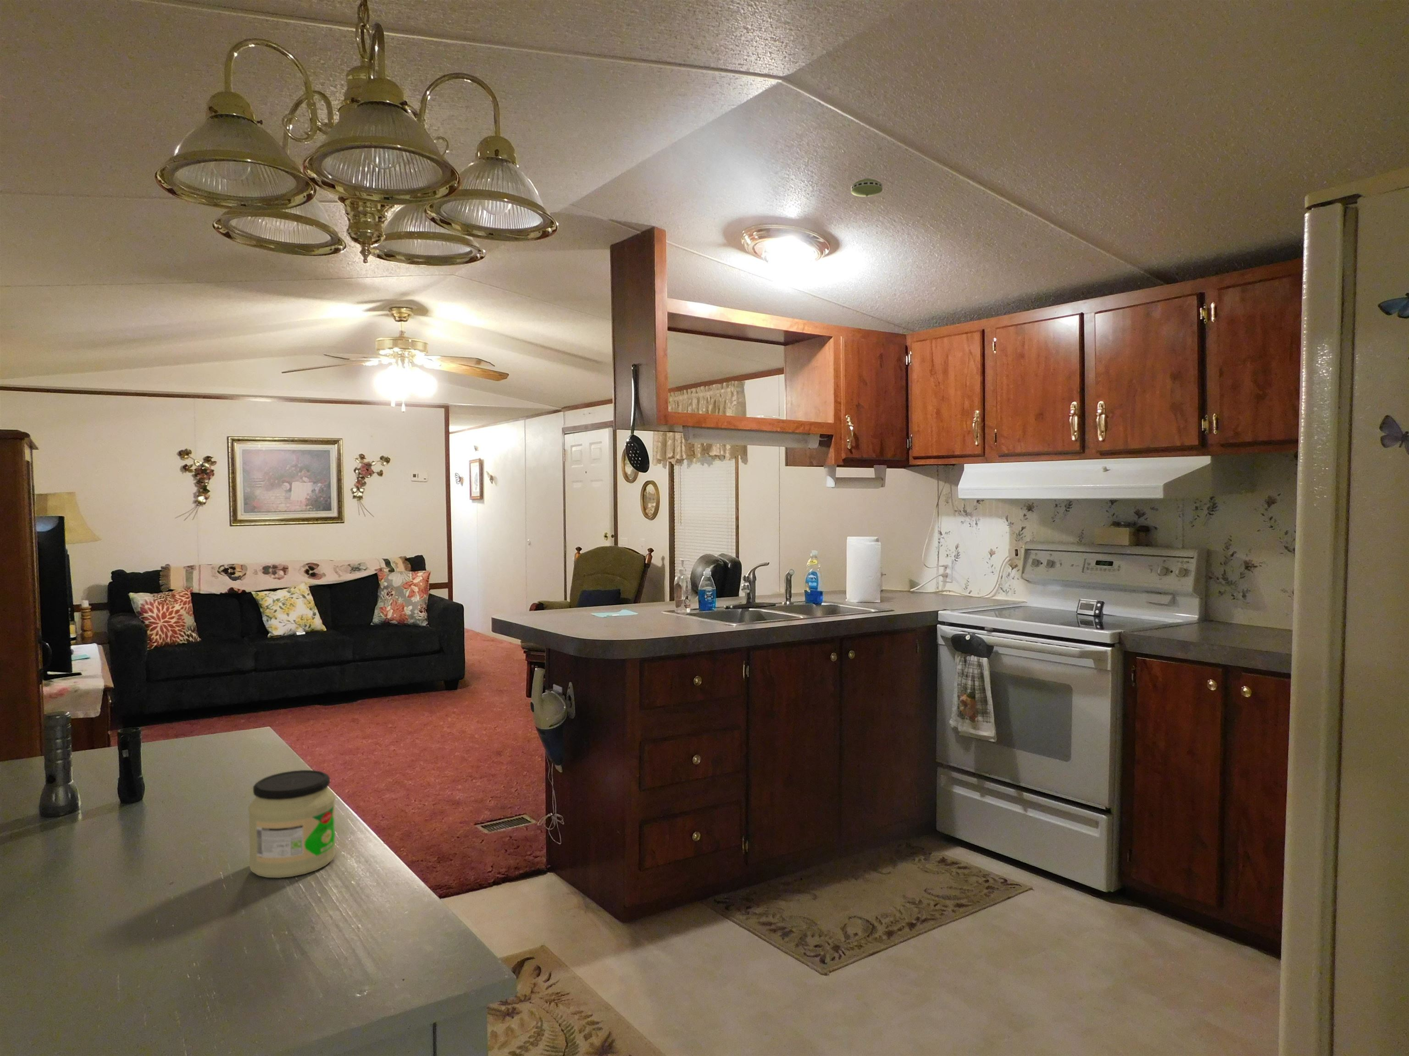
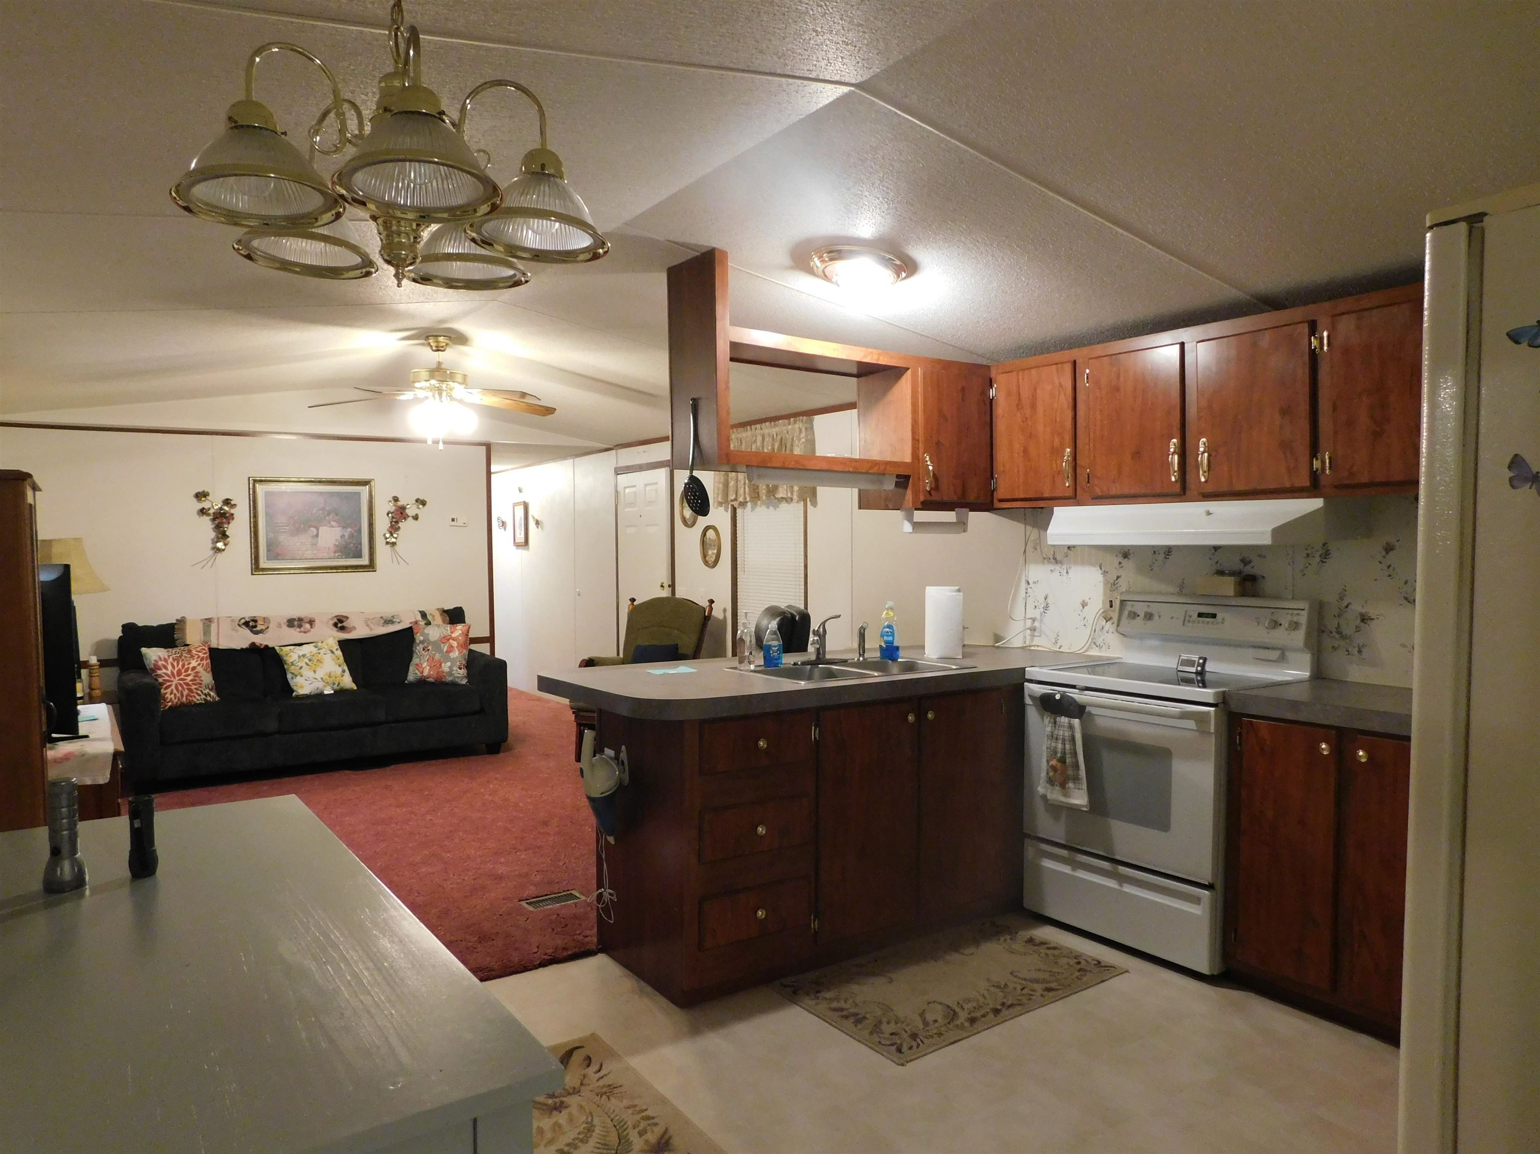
- jar (293, 821)
- smoke detector (866, 187)
